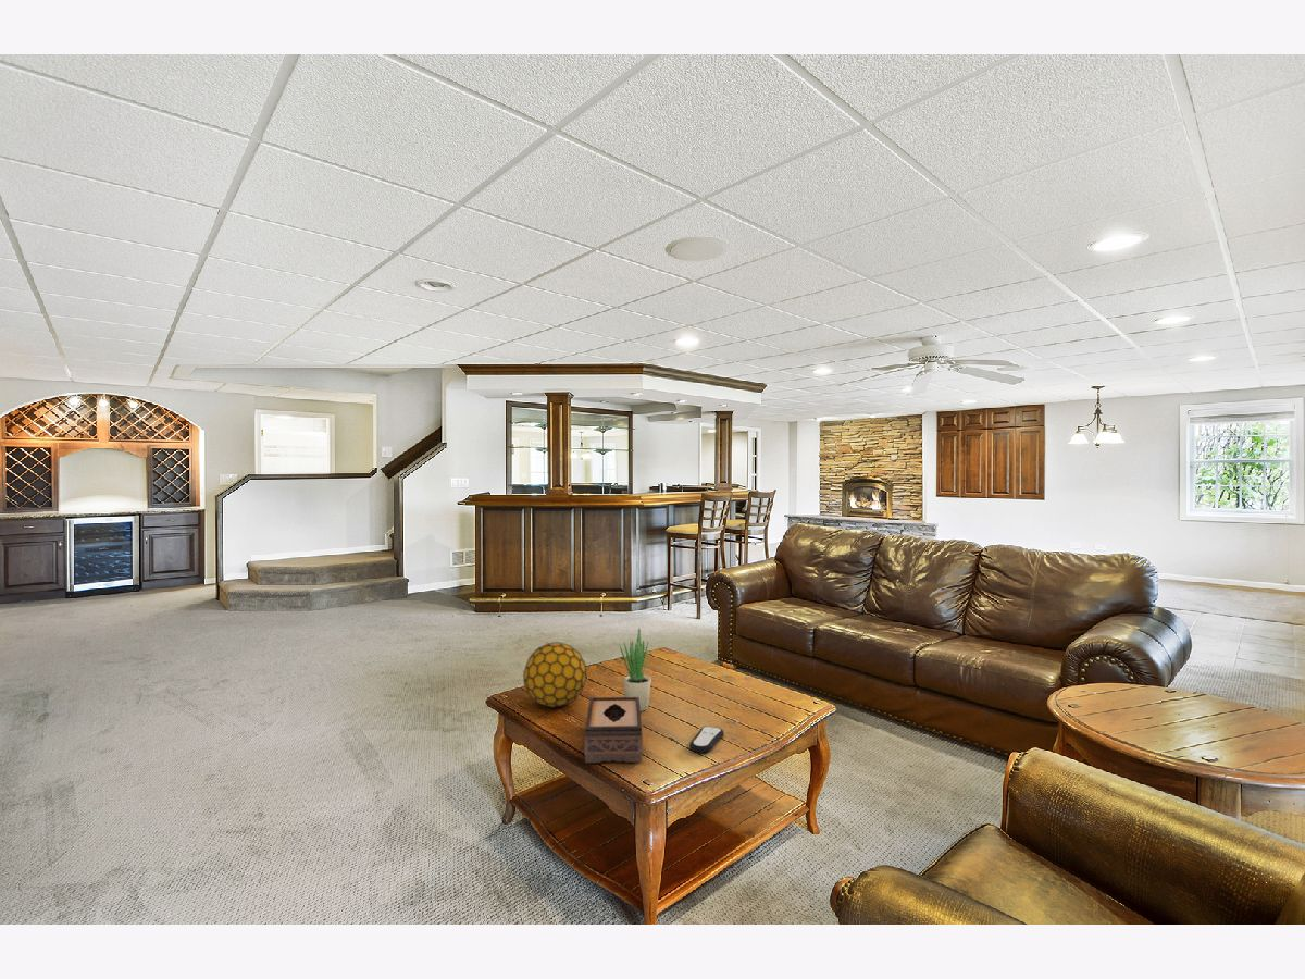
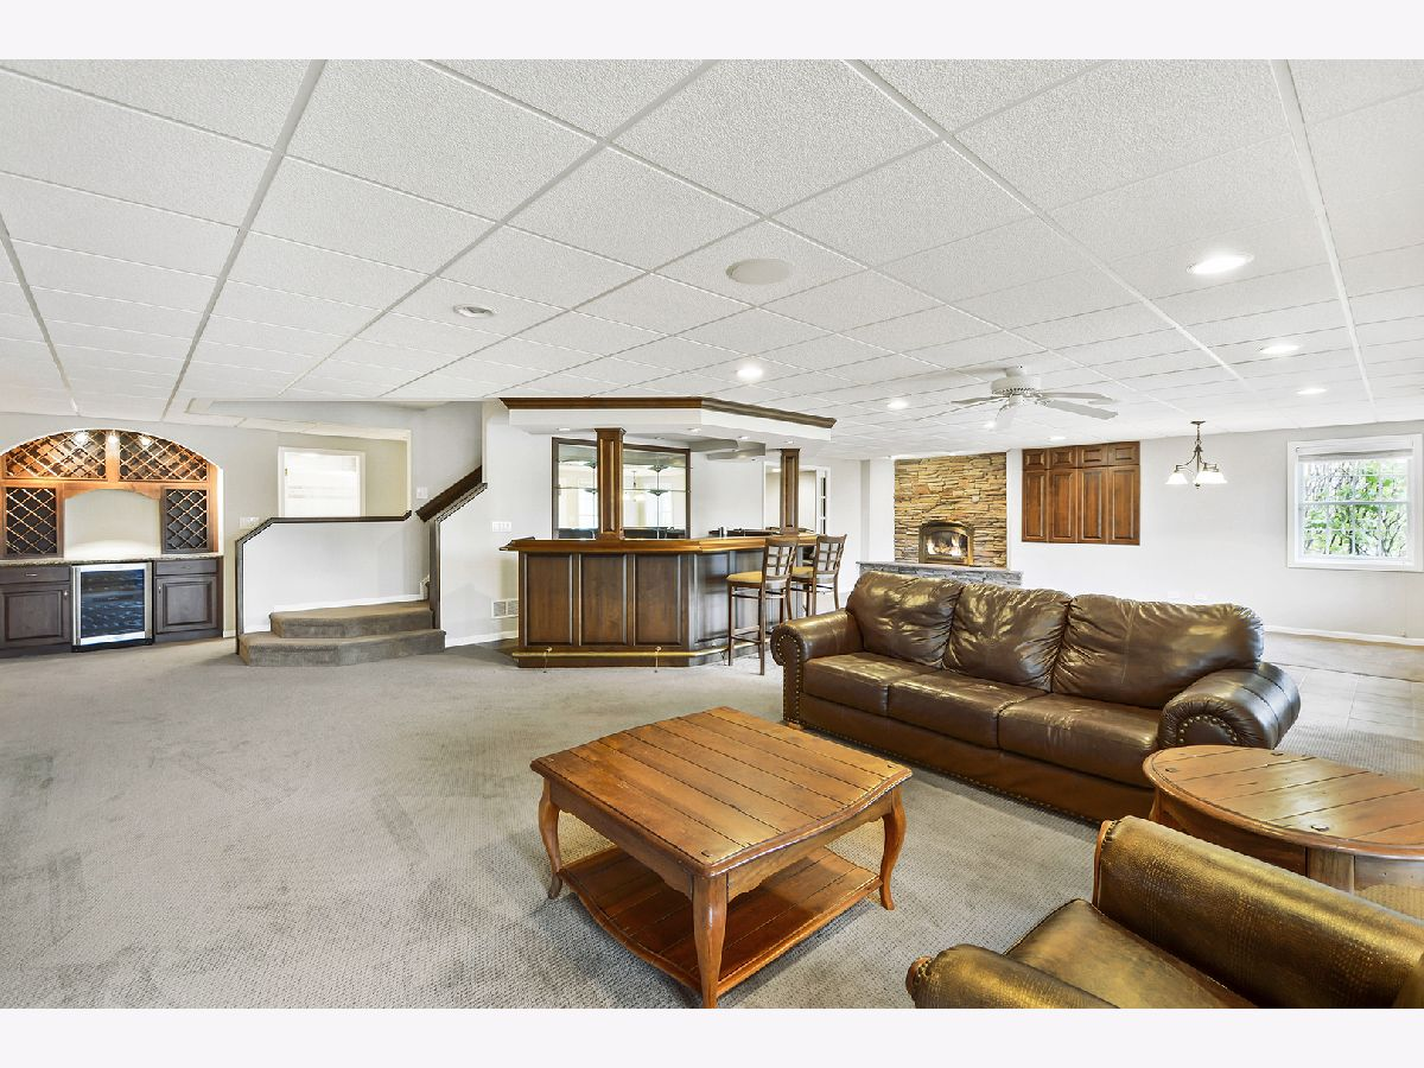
- decorative ball (555, 674)
- potted plant (634, 667)
- remote control (706, 739)
- tissue box (613, 728)
